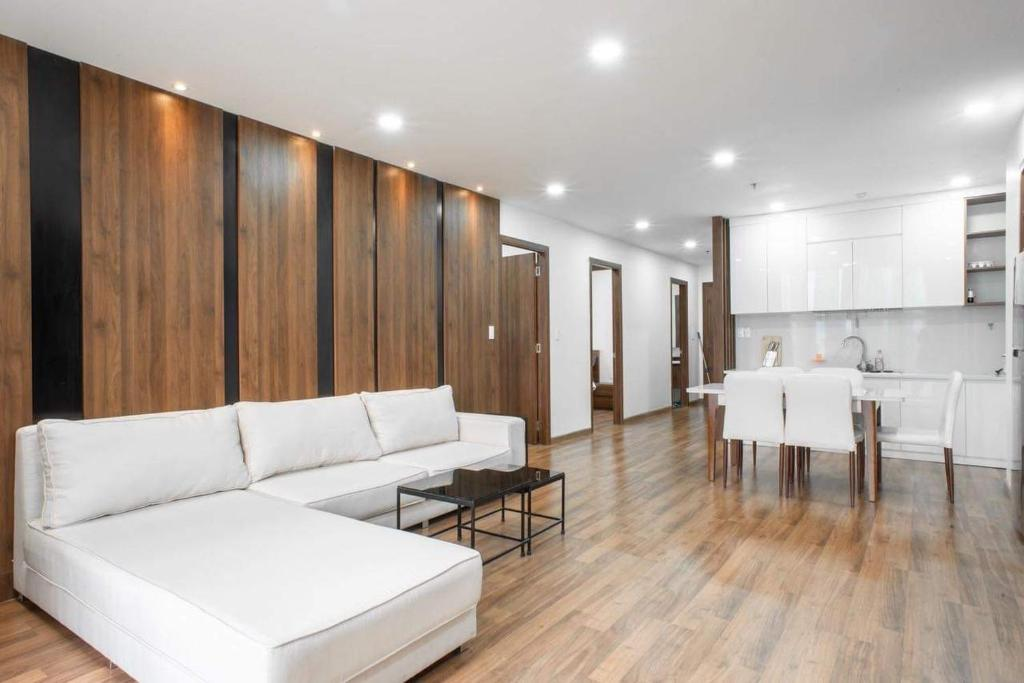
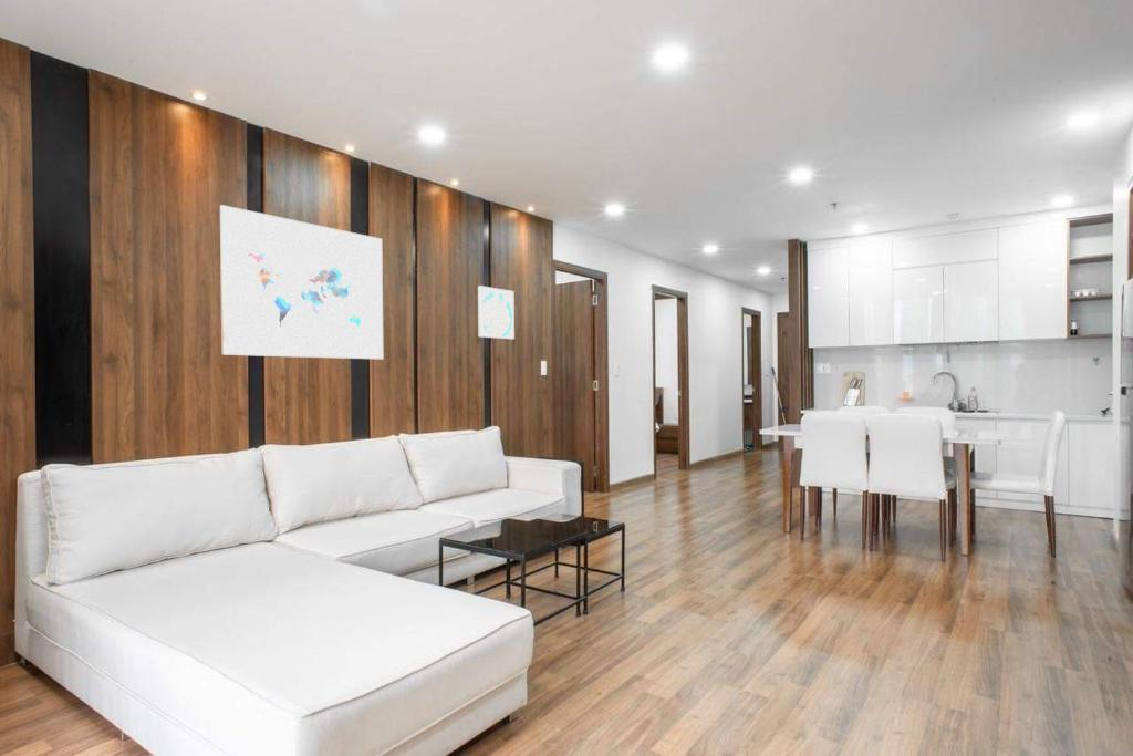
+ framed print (496, 313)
+ wall art (310, 290)
